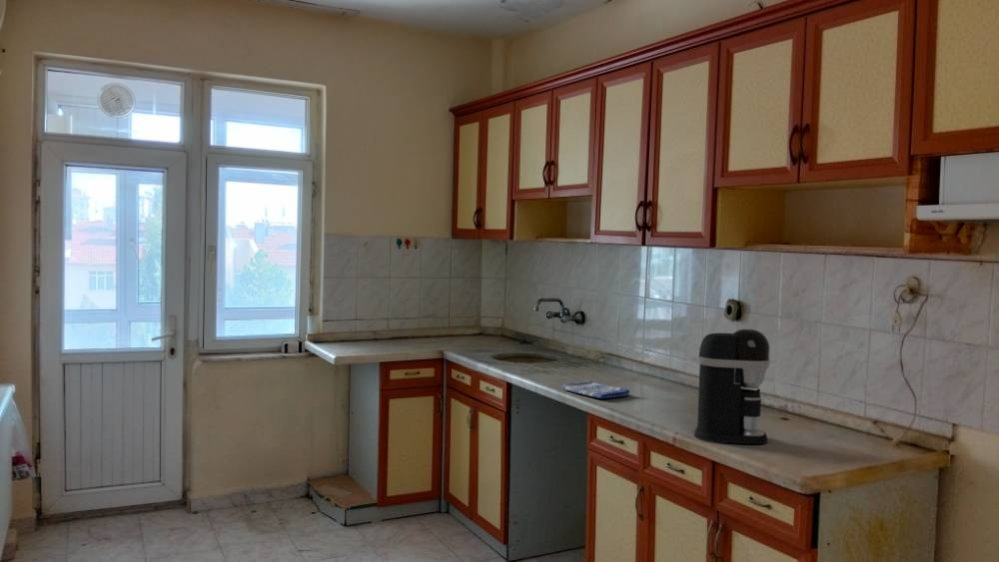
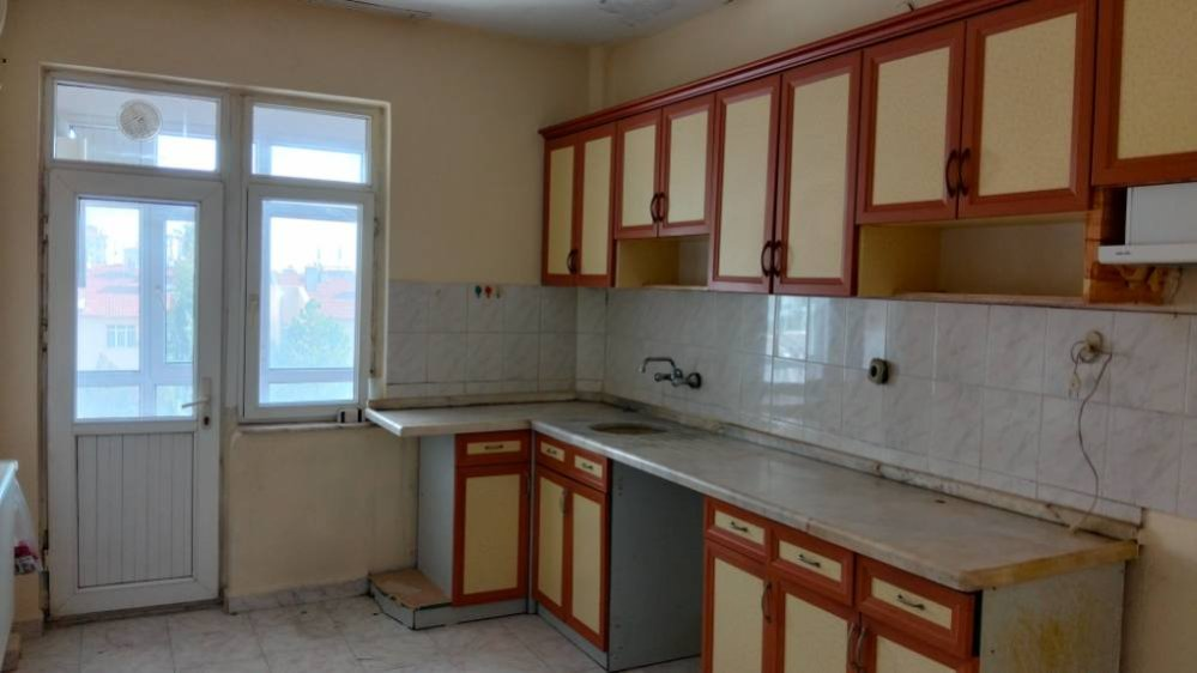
- dish towel (595, 389)
- coffee maker (732, 383)
